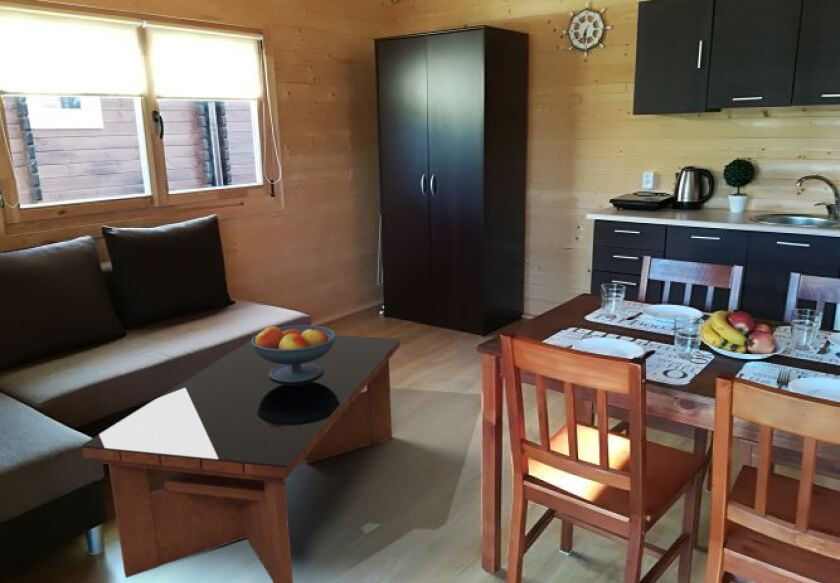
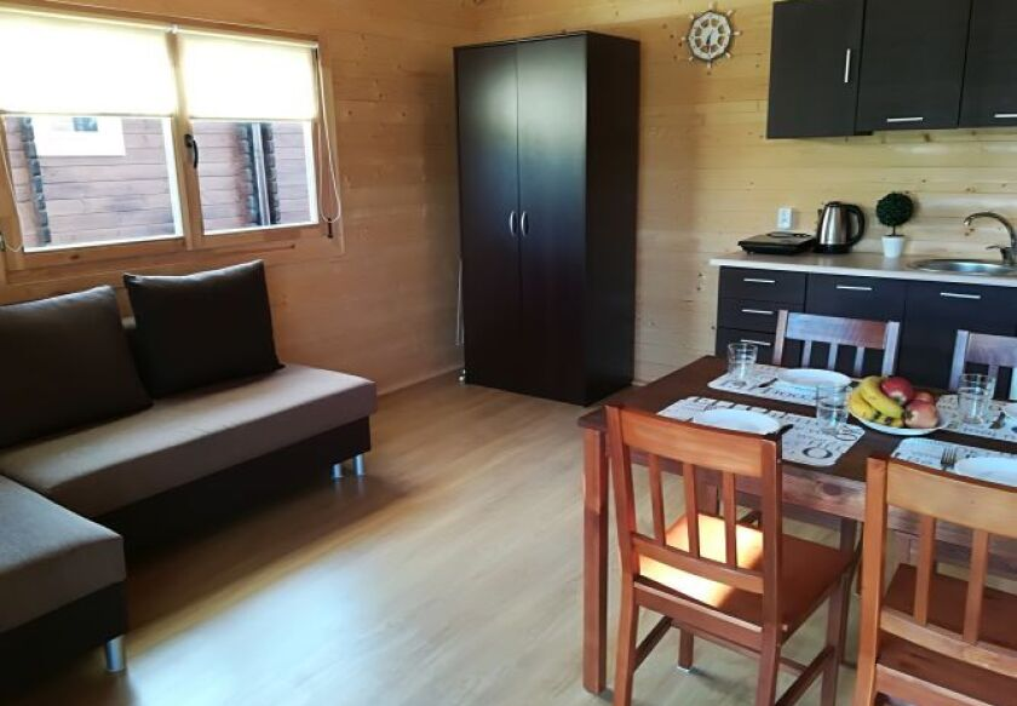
- coffee table (277, 439)
- fruit bowl (294, 348)
